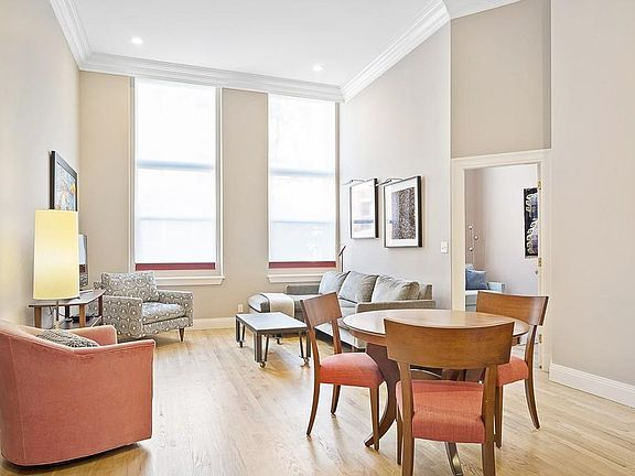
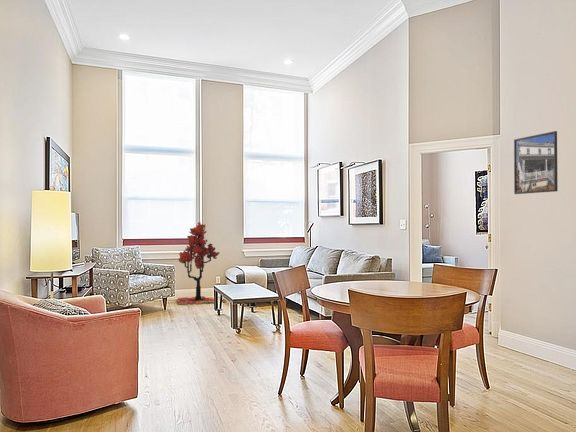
+ tree (199, 261)
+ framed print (534, 164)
